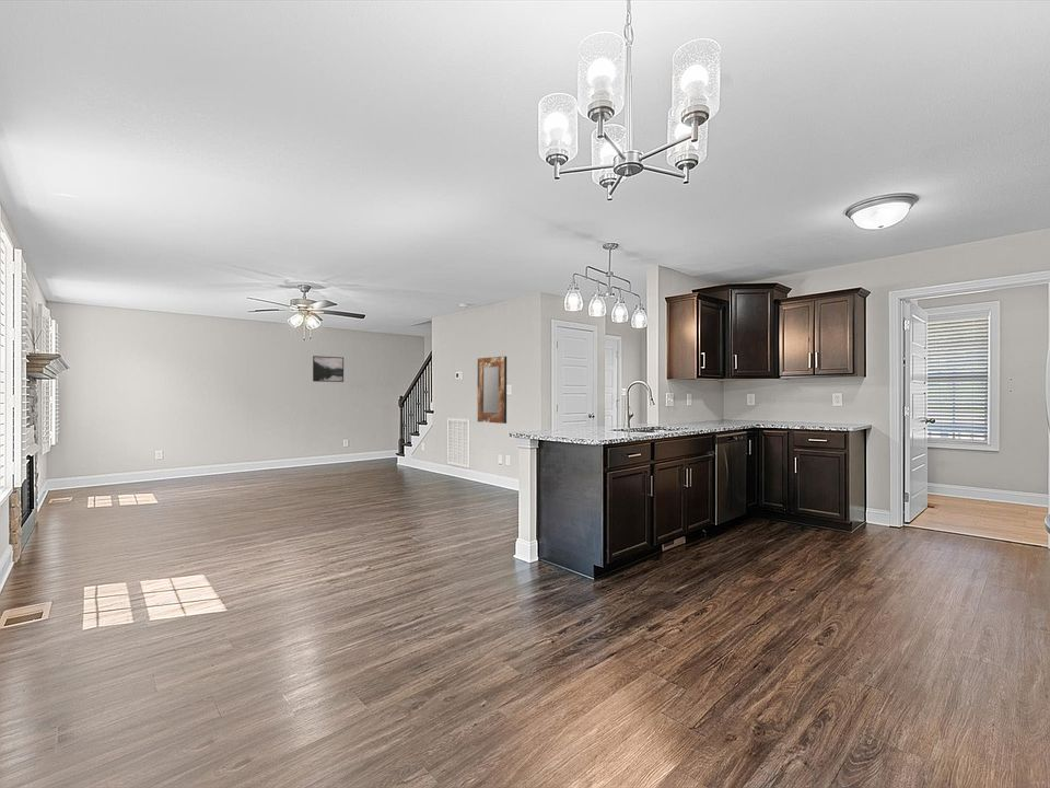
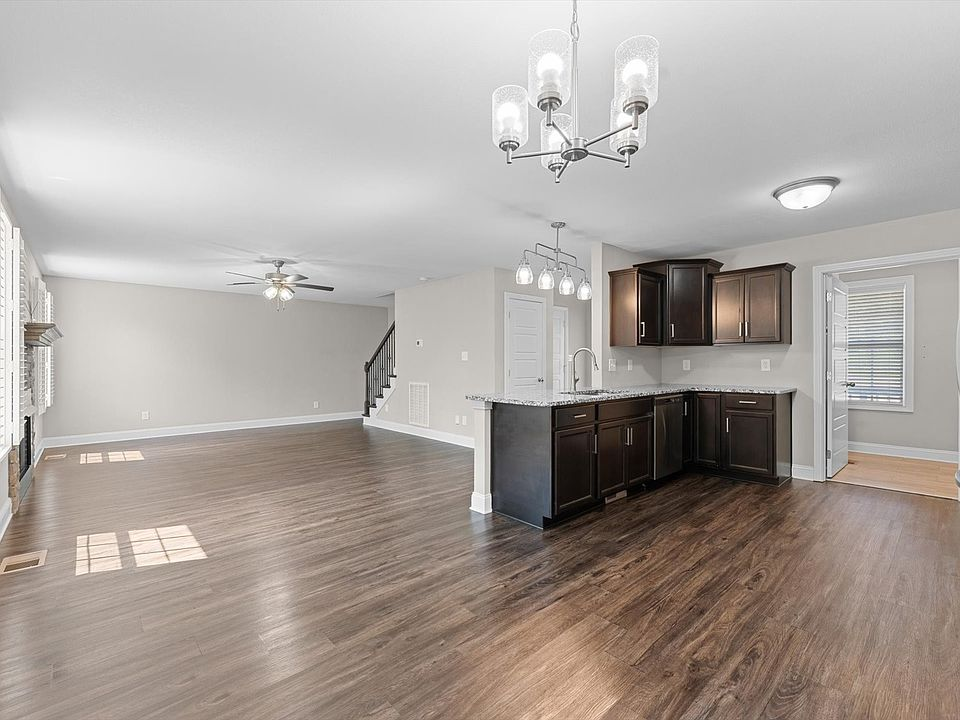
- home mirror (491, 390)
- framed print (328, 369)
